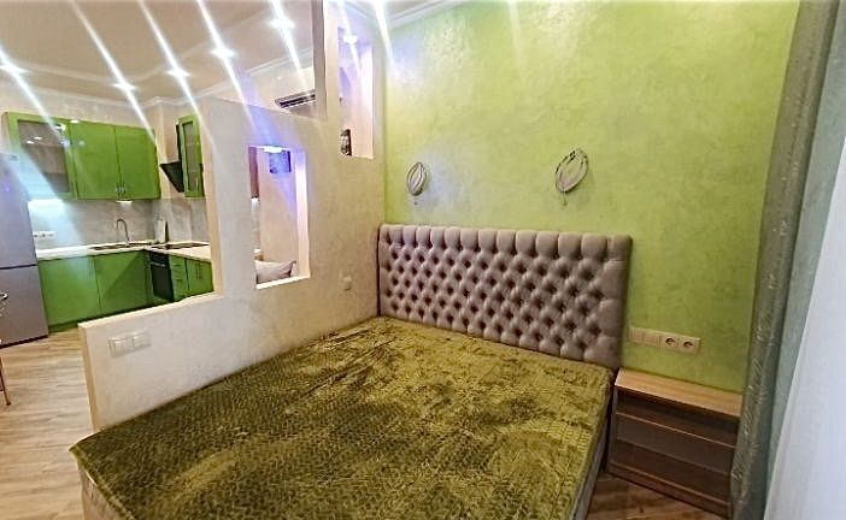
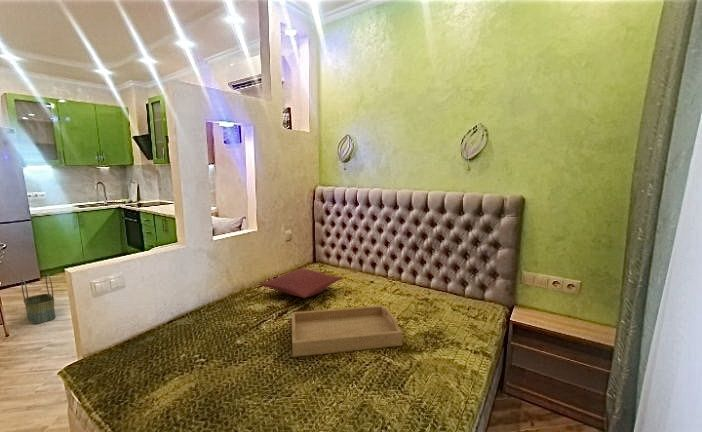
+ basket (38, 297)
+ serving tray (343, 326)
+ pillow (302, 282)
